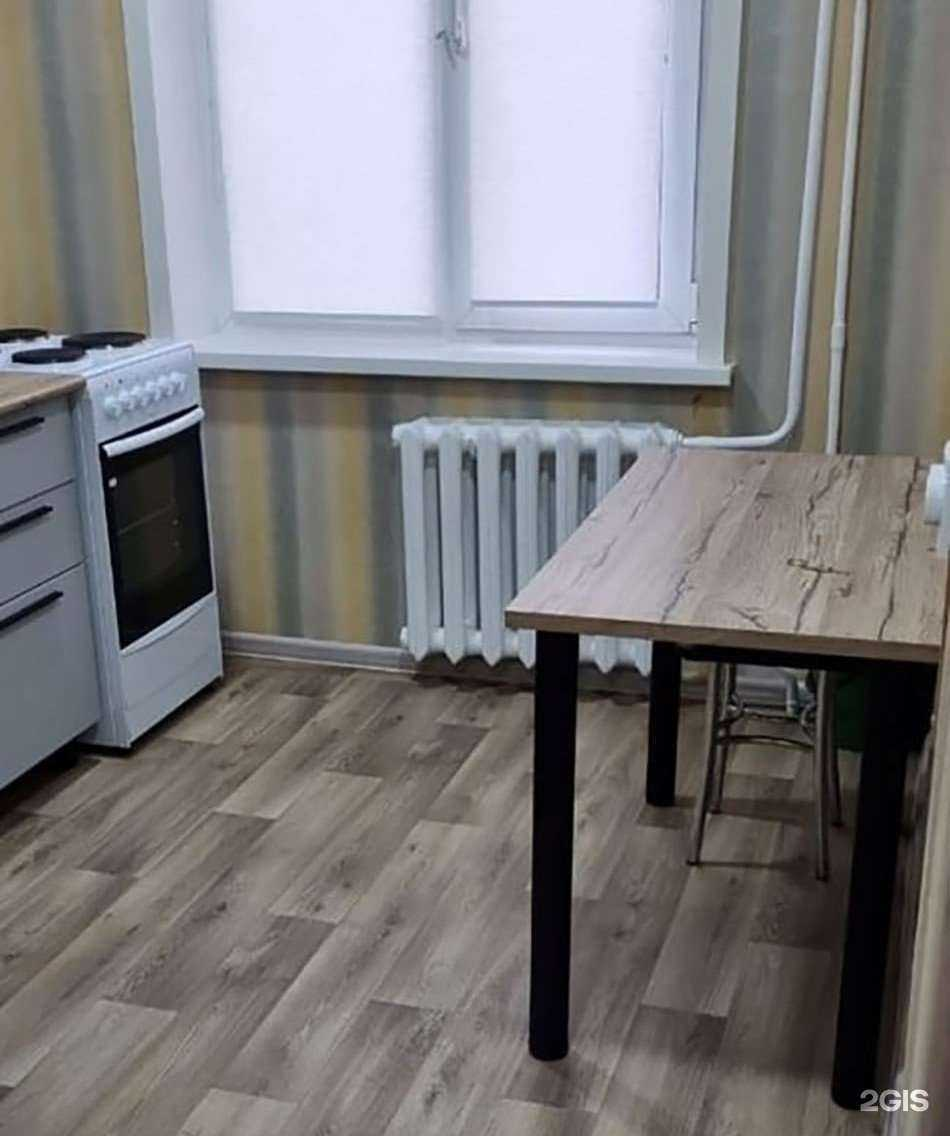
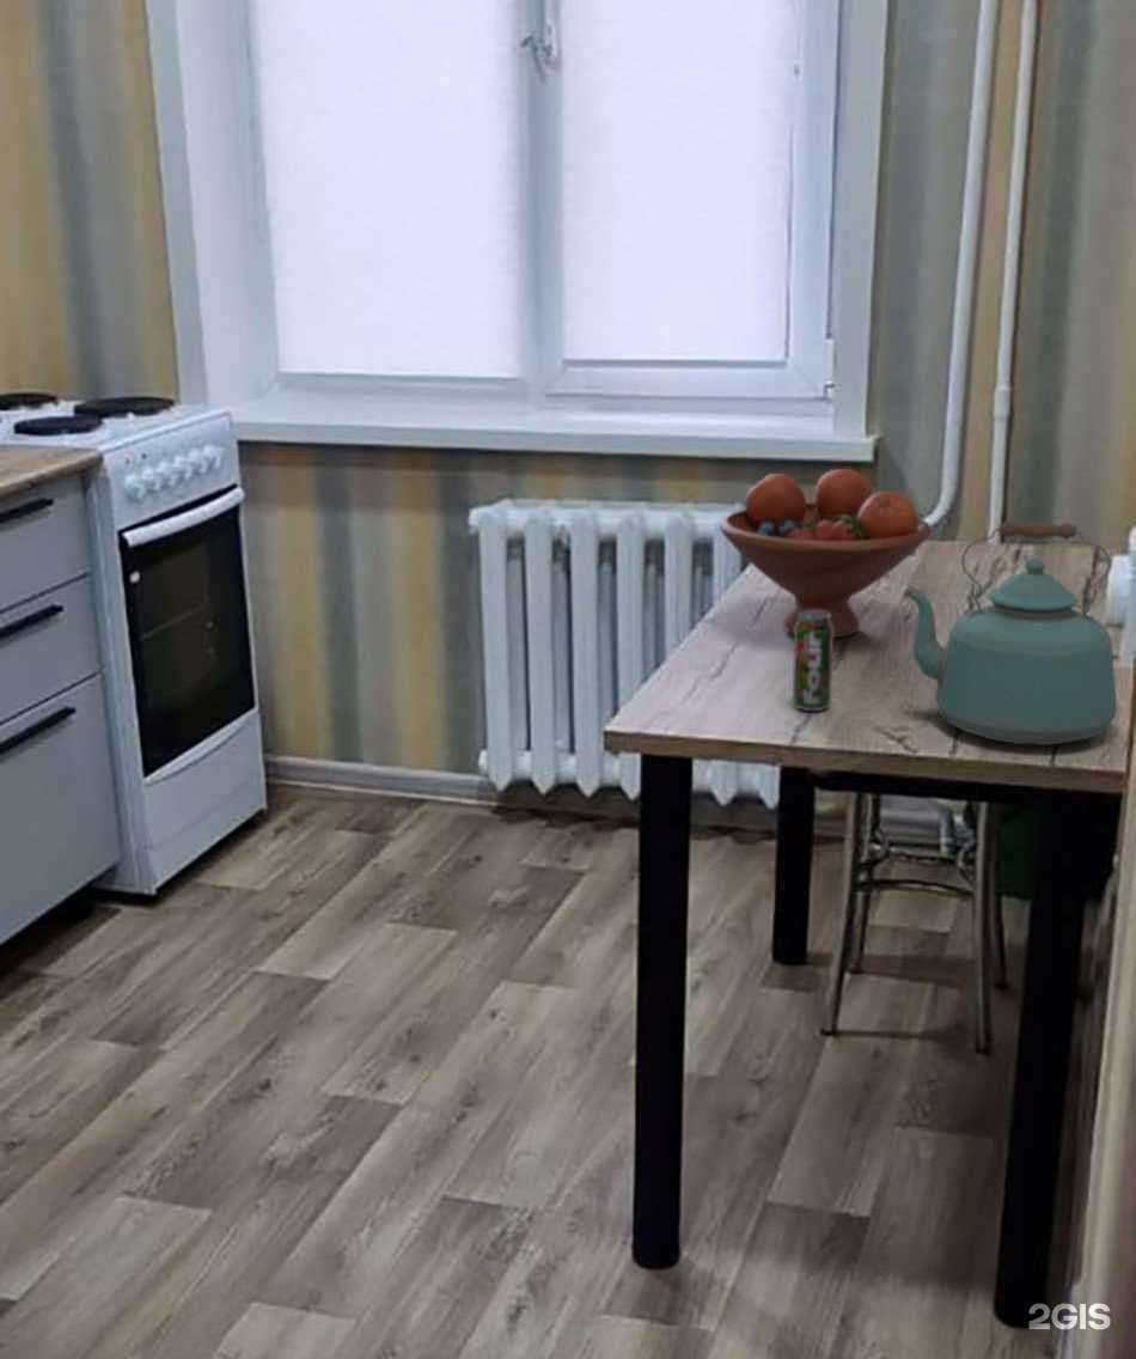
+ beverage can (812, 660)
+ fruit bowl (823, 555)
+ kettle (1012, 623)
